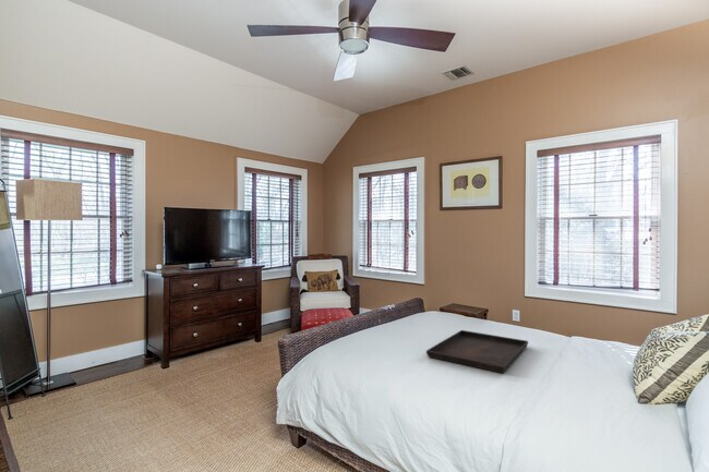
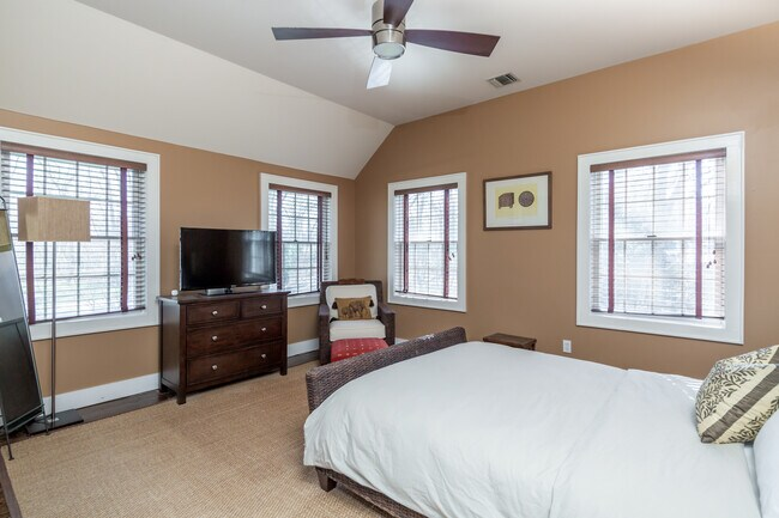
- serving tray (479, 348)
